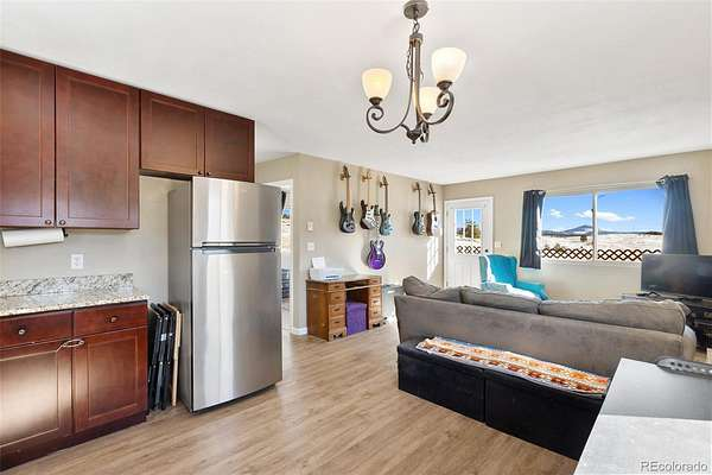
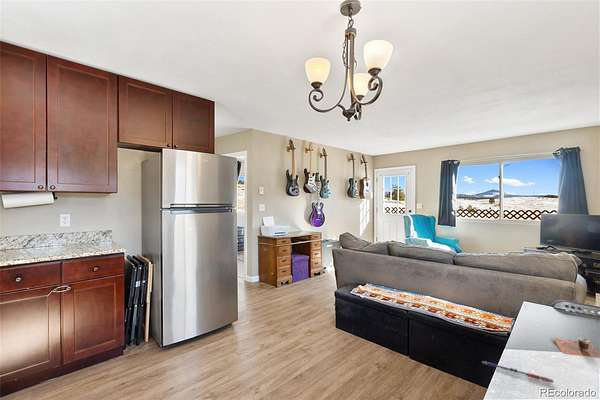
+ pen (515, 370)
+ cup (577, 342)
